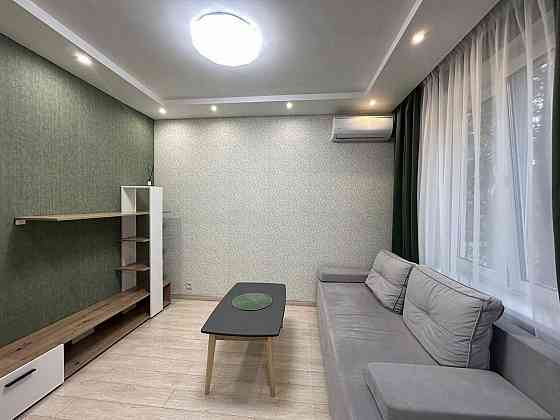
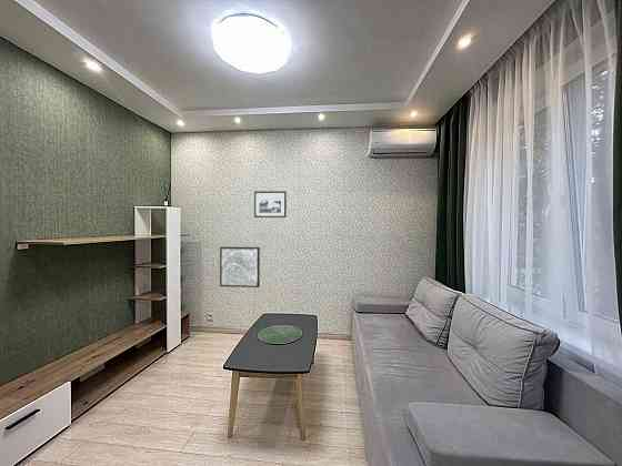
+ wall art (239, 266)
+ picture frame (270, 204)
